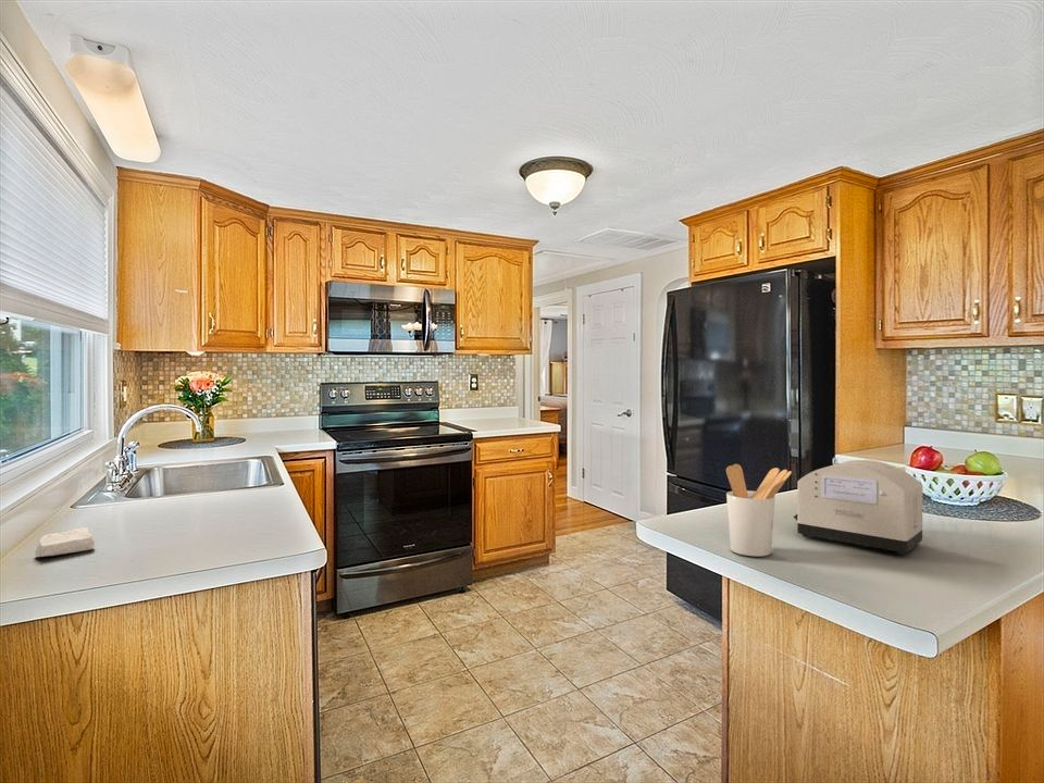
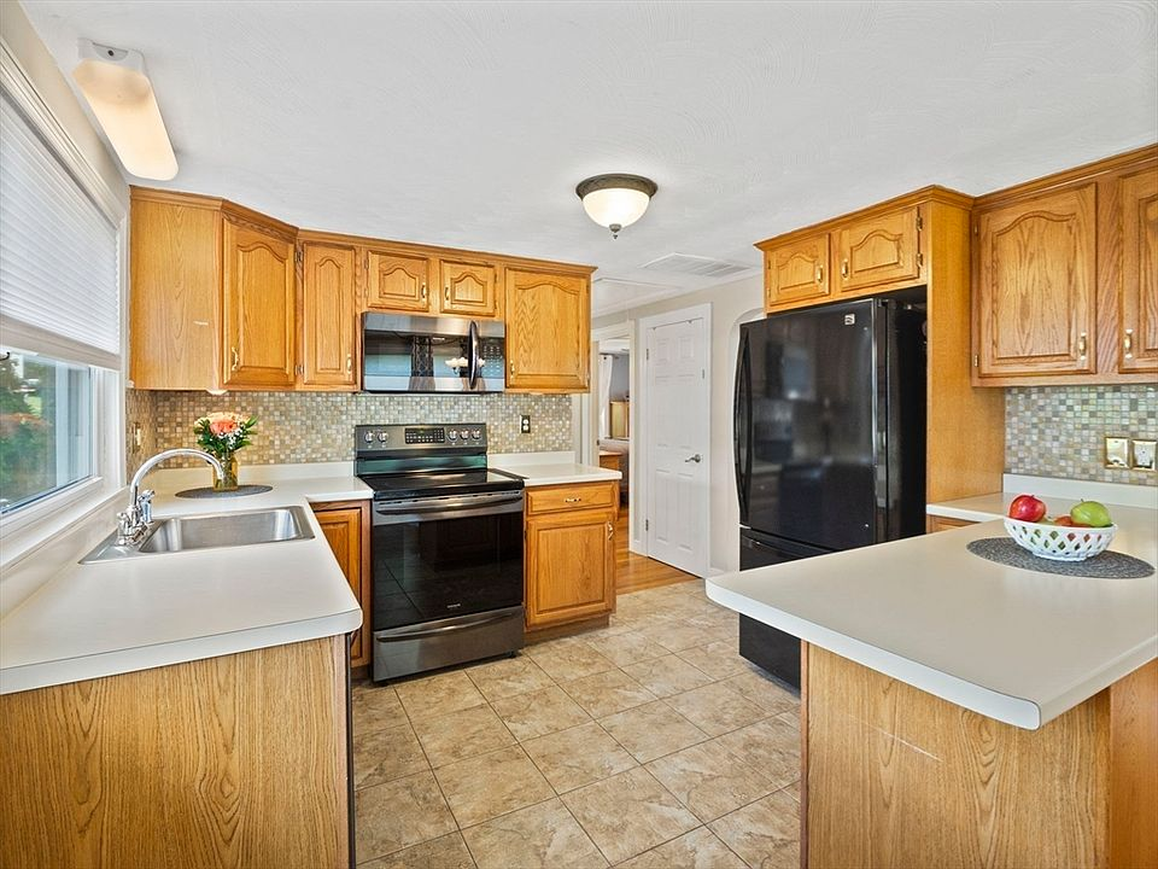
- toaster (863, 498)
- utensil holder (759, 508)
- soap bar (64, 542)
